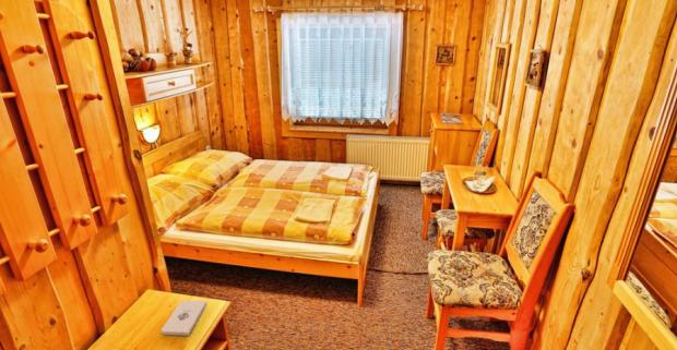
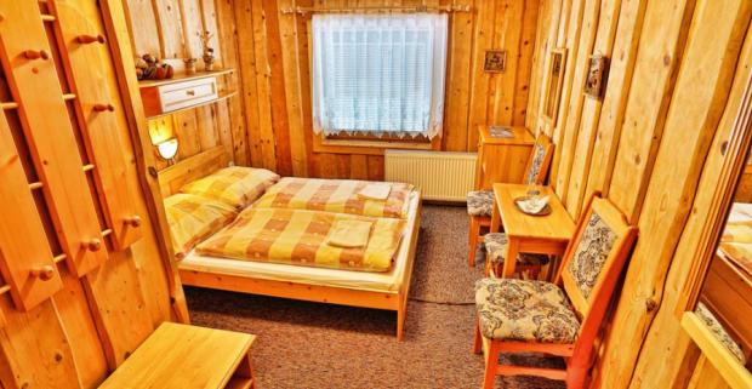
- notepad (185, 316)
